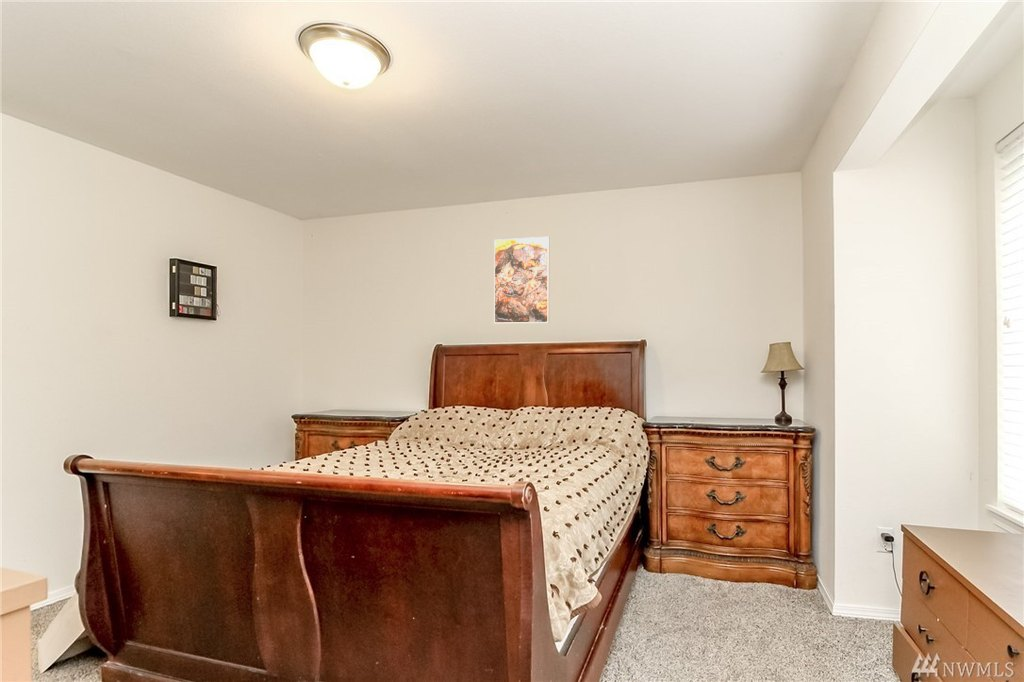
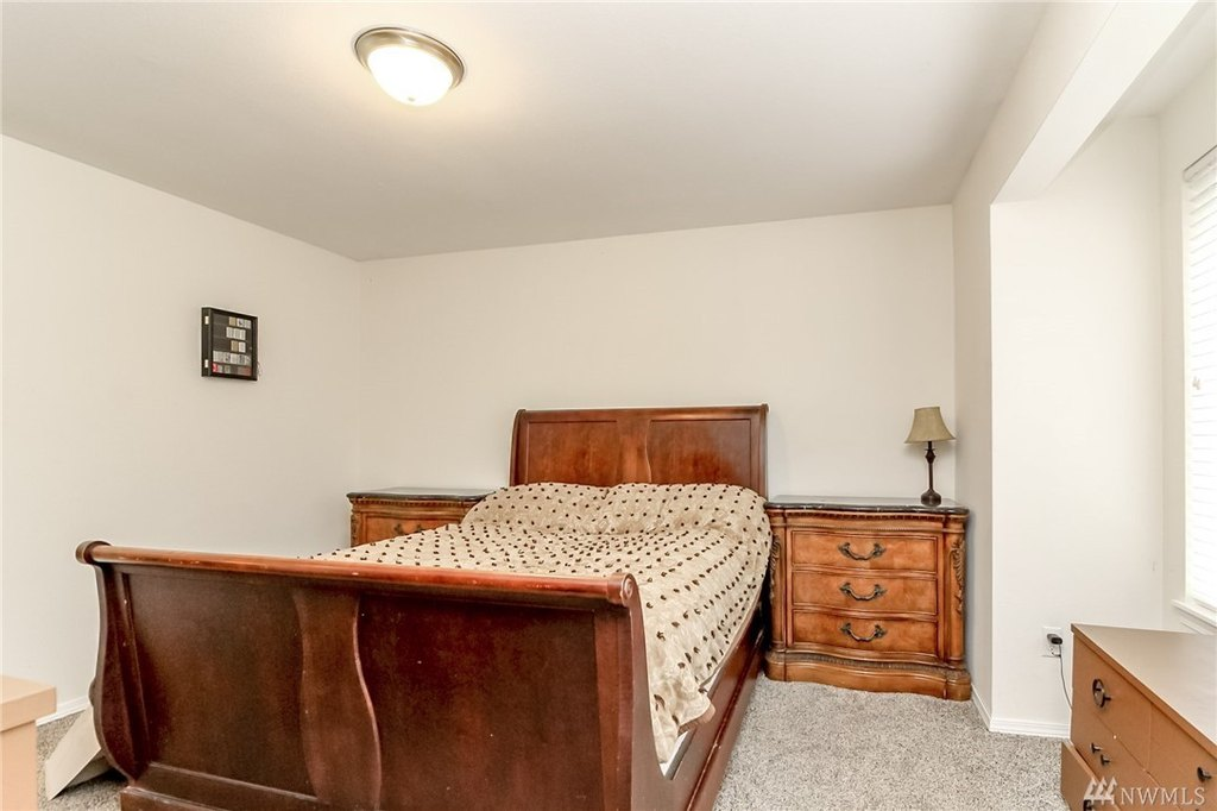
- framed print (521, 280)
